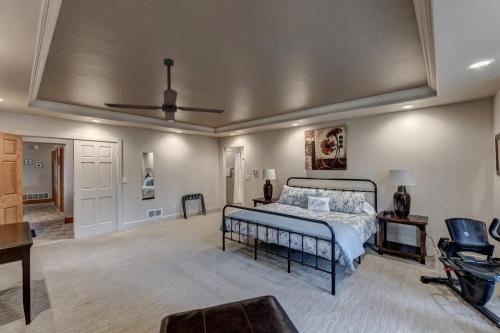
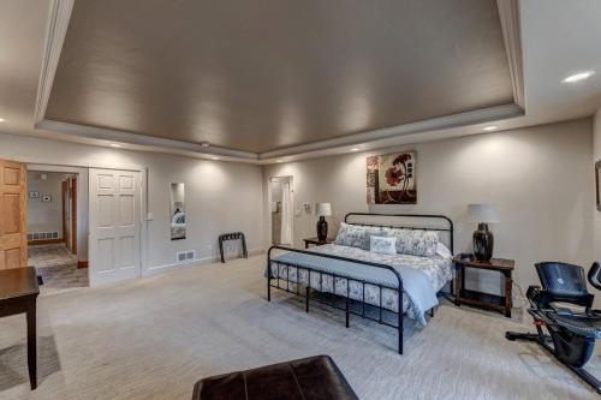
- ceiling fan (168, 86)
